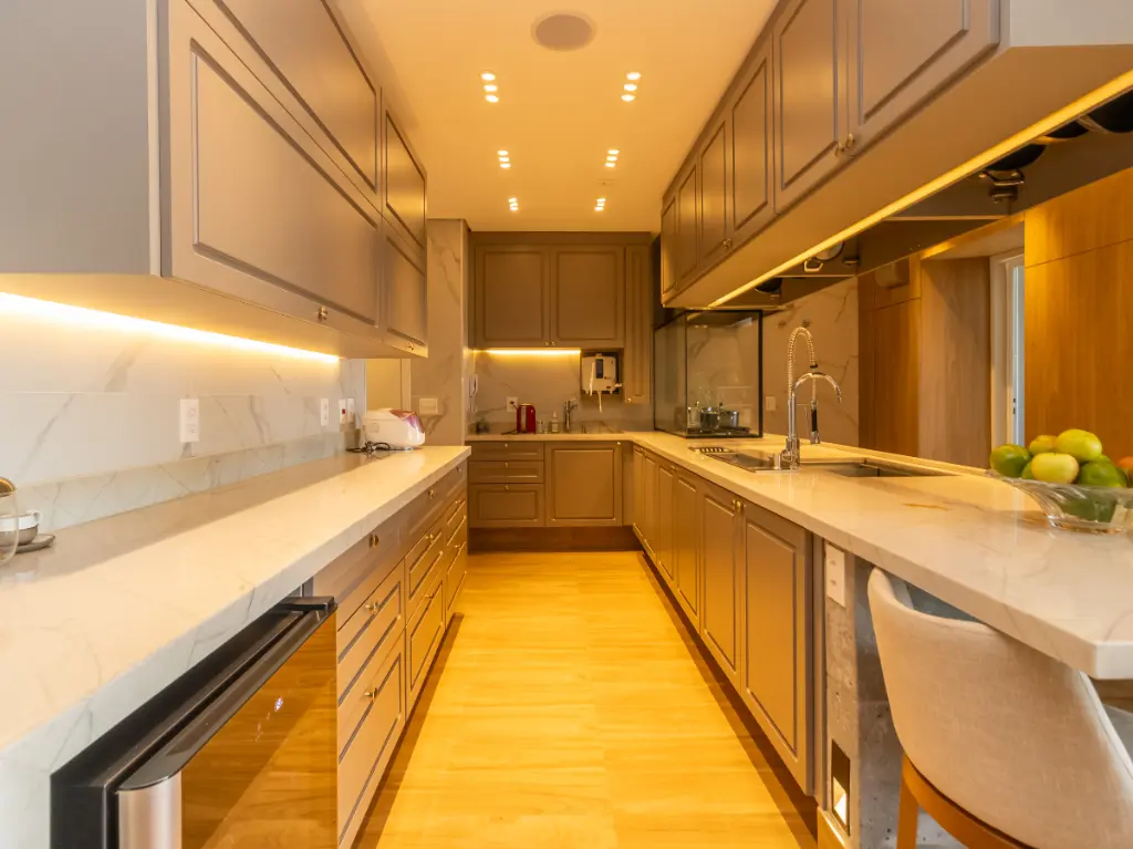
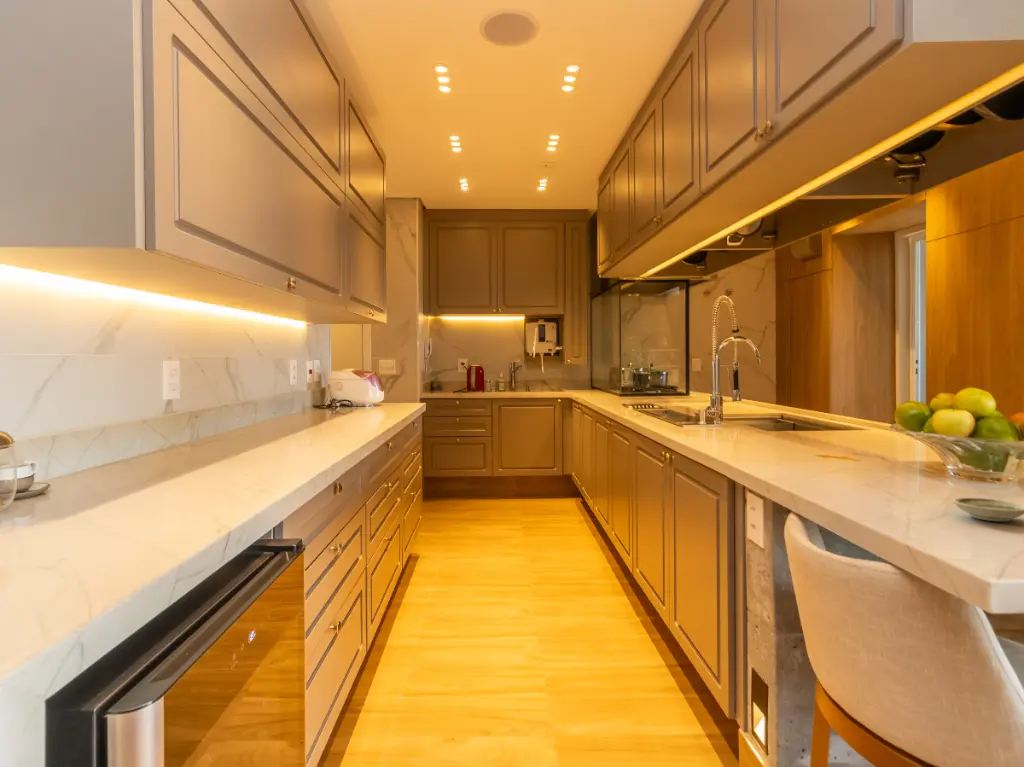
+ saucer (989, 510)
